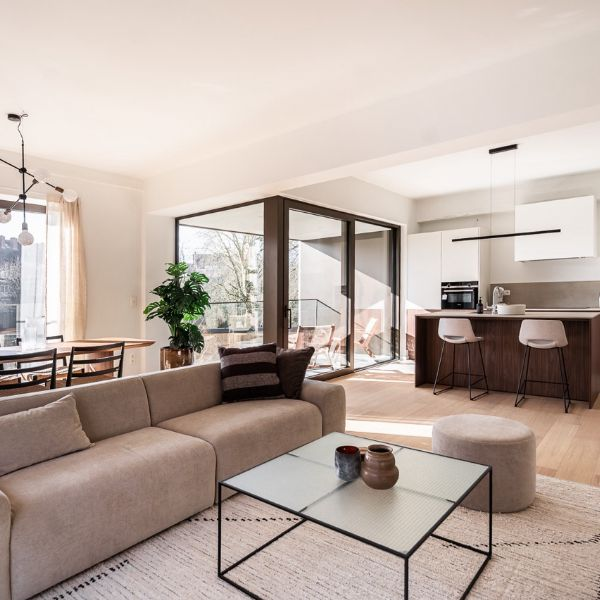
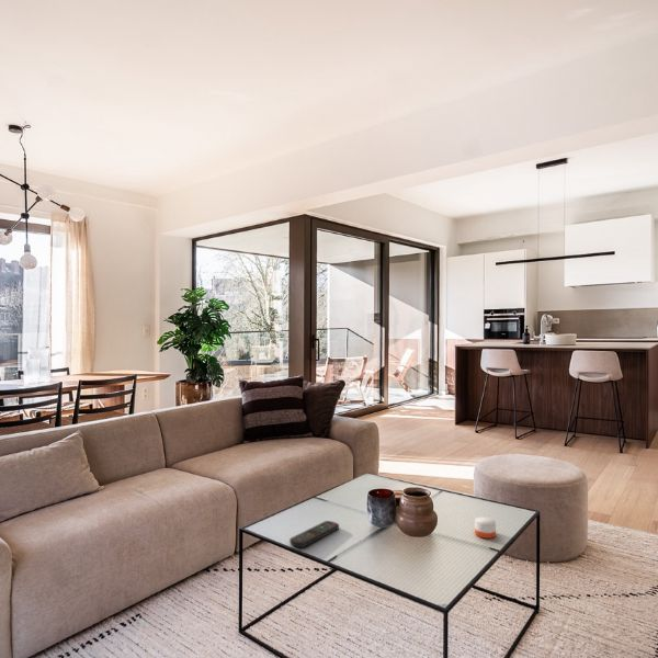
+ candle (485, 520)
+ remote control (315, 533)
